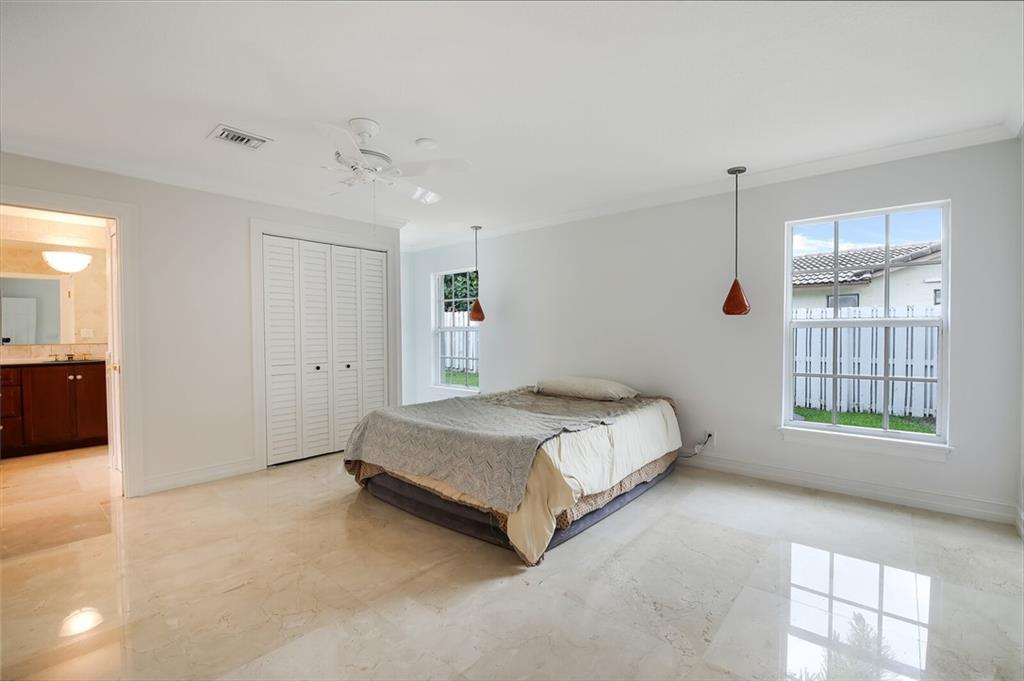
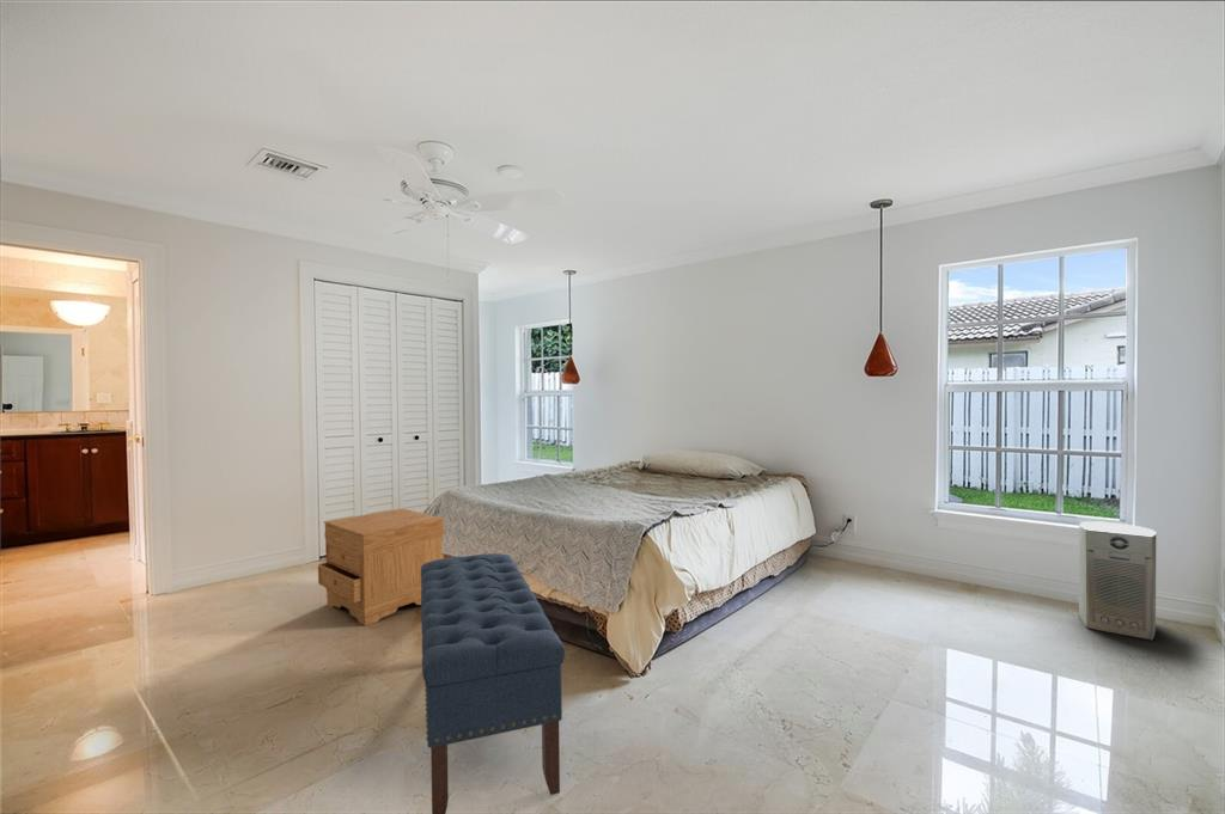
+ bench (479, 651)
+ fan (1116, 575)
+ nightstand (380, 562)
